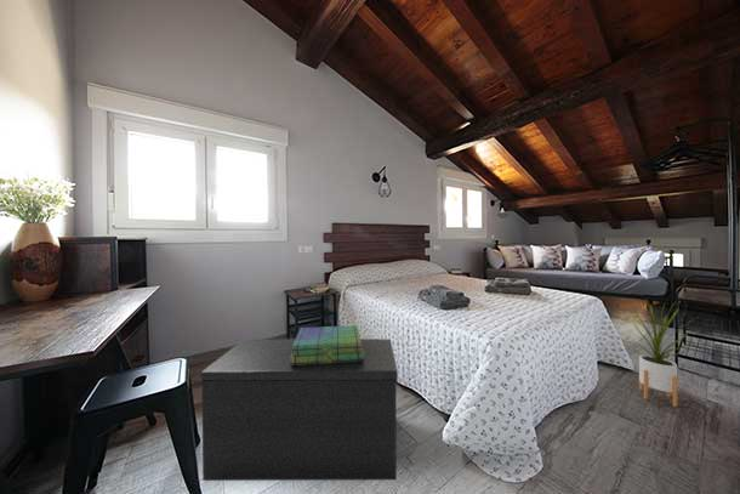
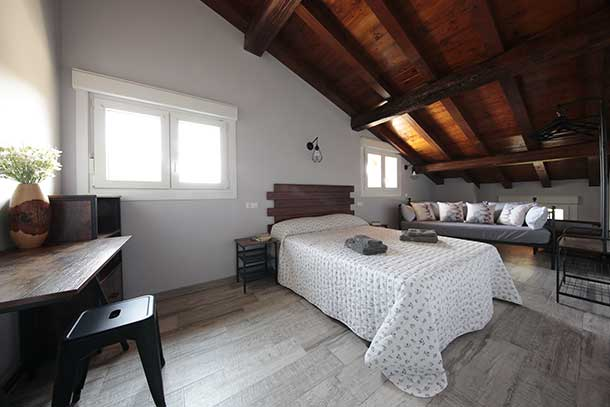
- bench (309, 398)
- house plant (659, 348)
- stack of books (328, 342)
